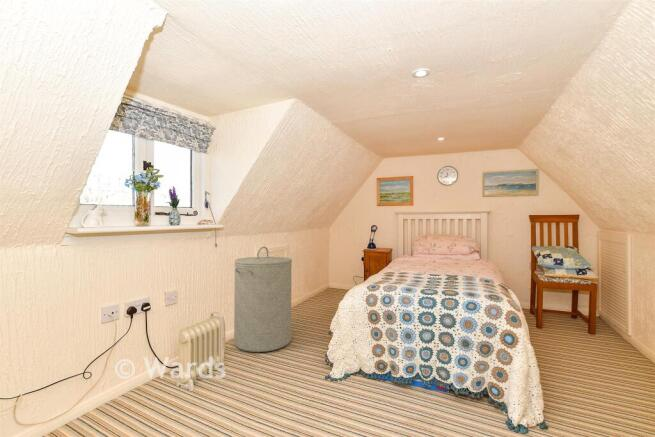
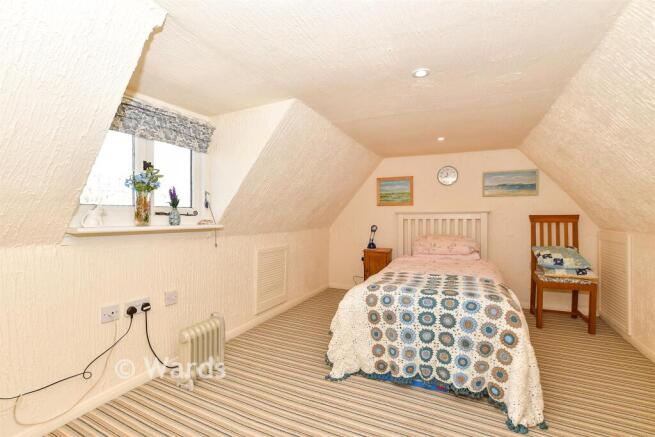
- laundry hamper (263, 293)
